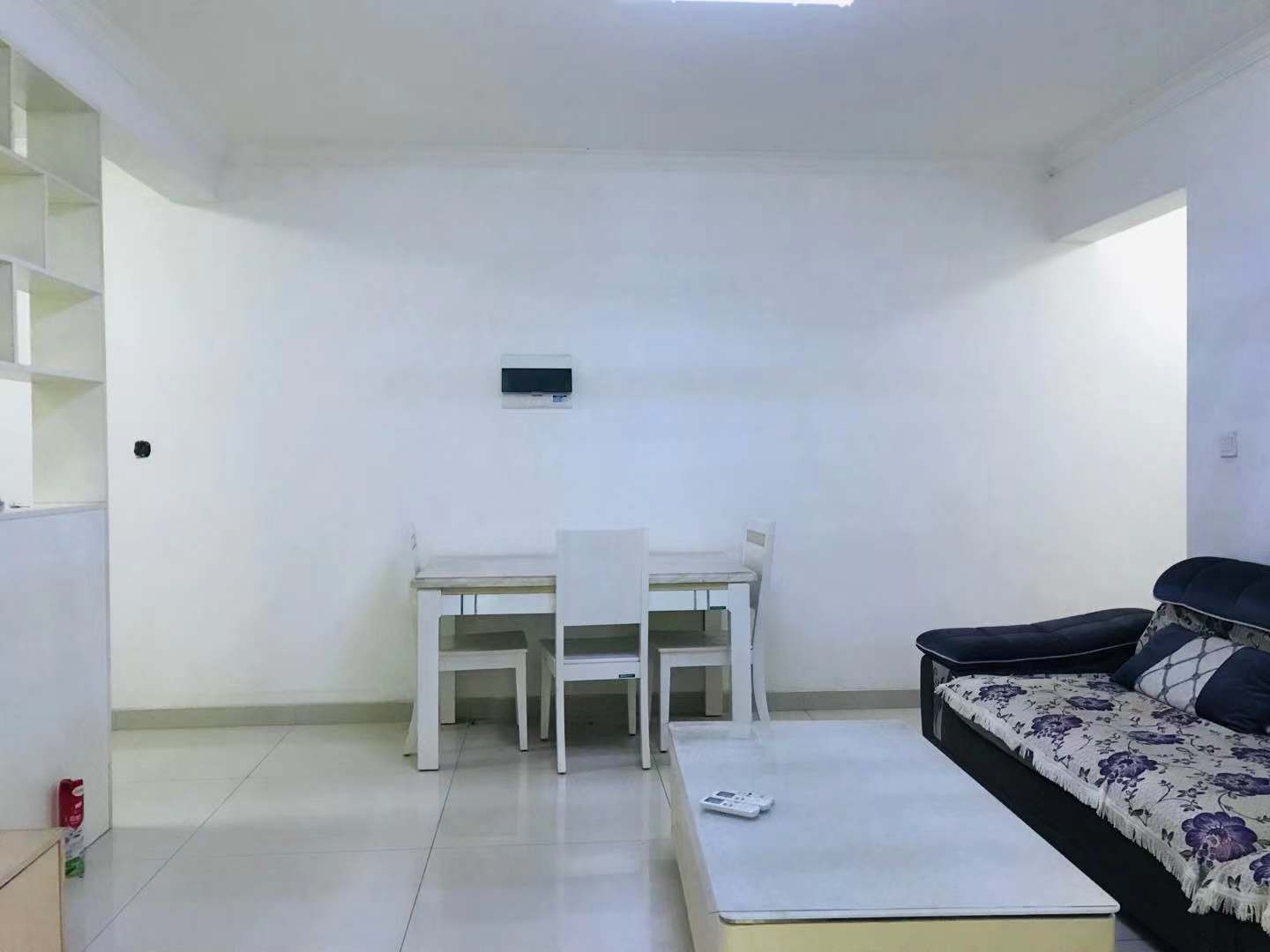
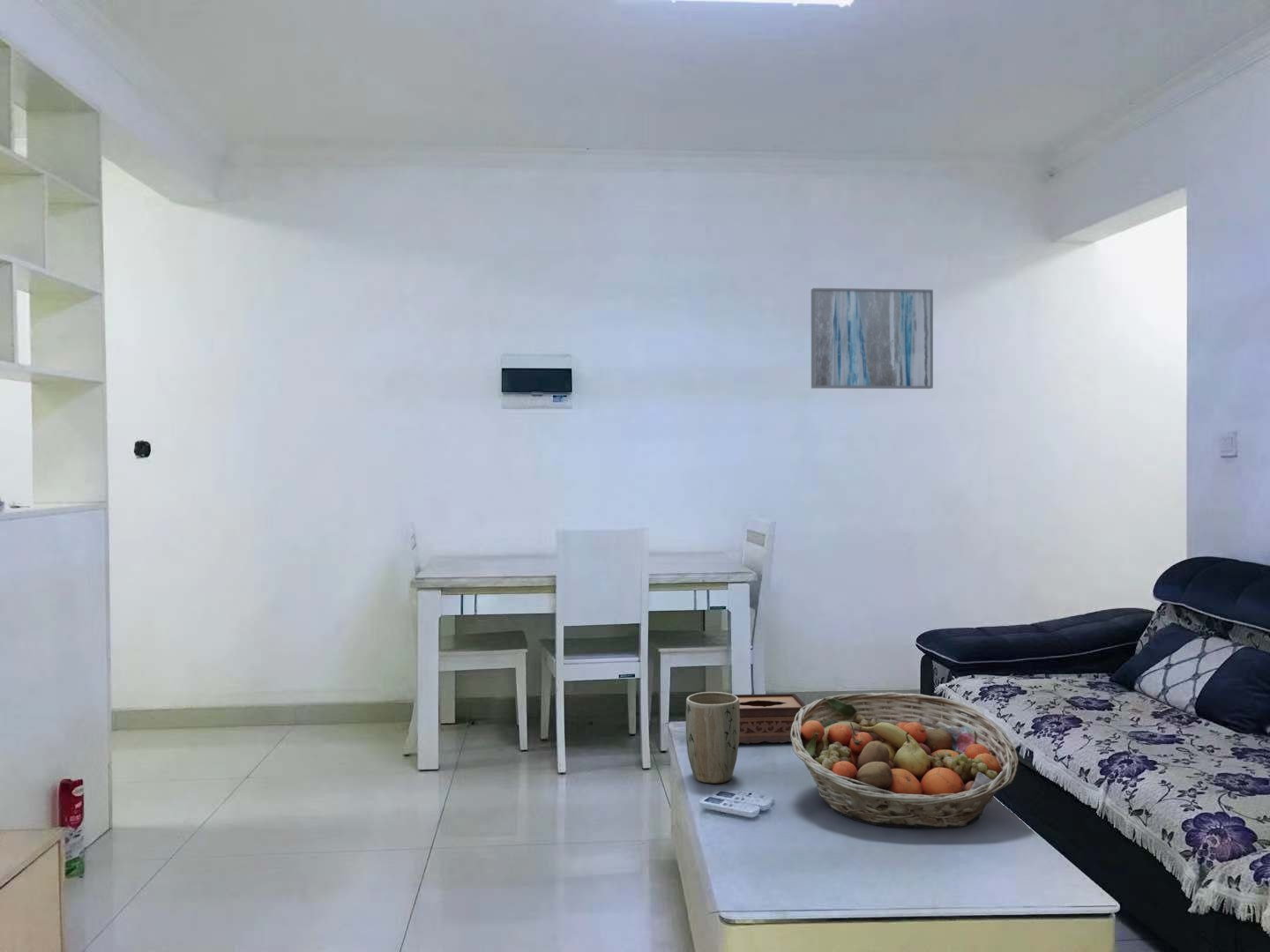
+ fruit basket (900, 756)
+ tissue box (758, 718)
+ plant pot (713, 737)
+ wall art (871, 338)
